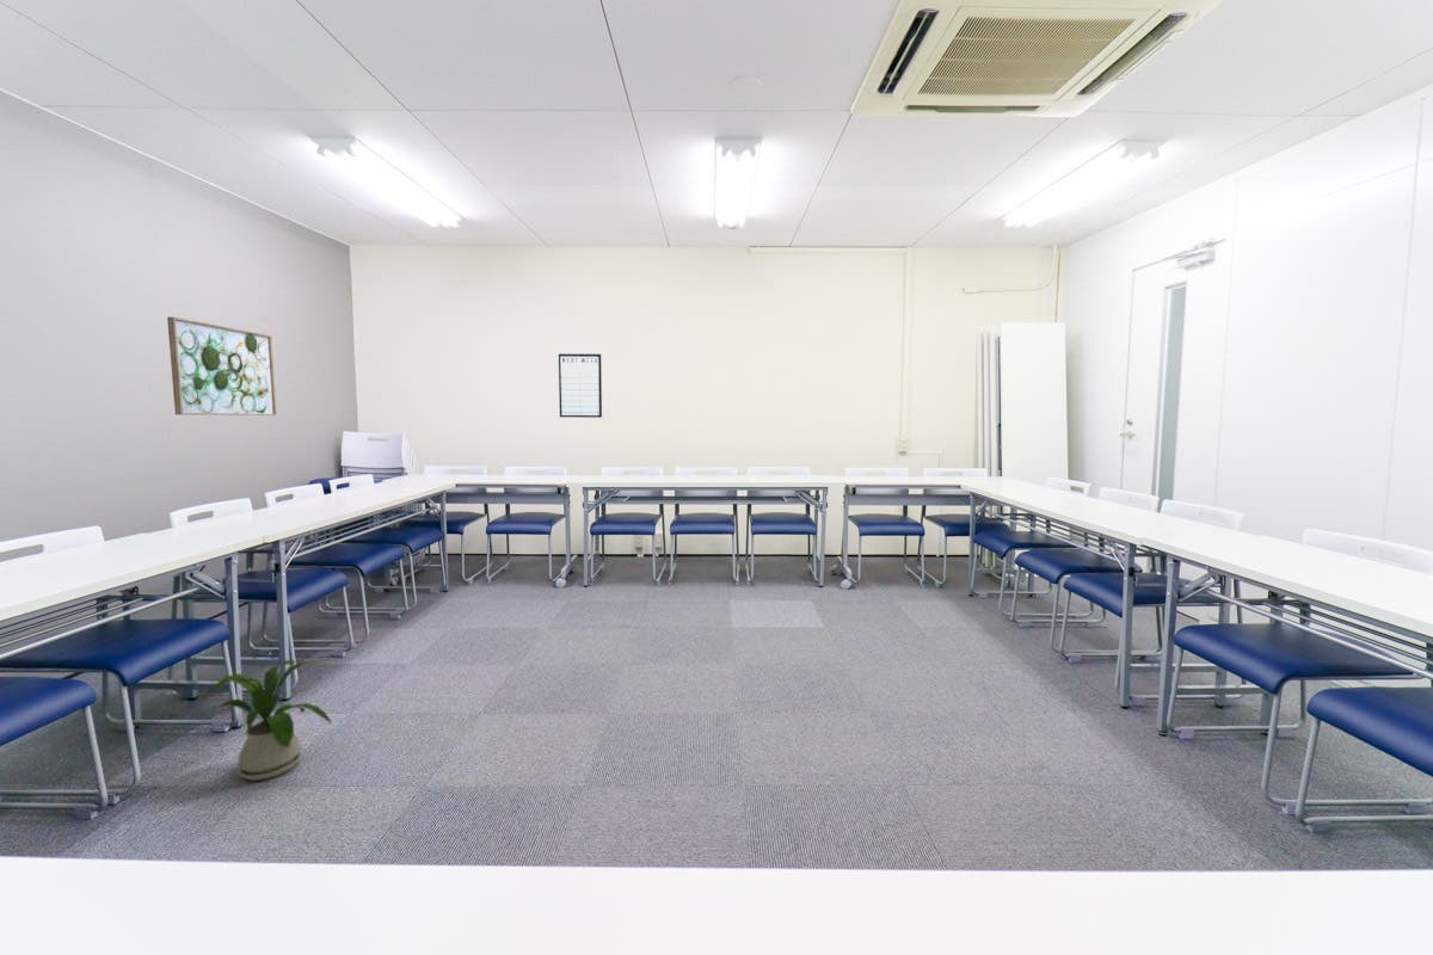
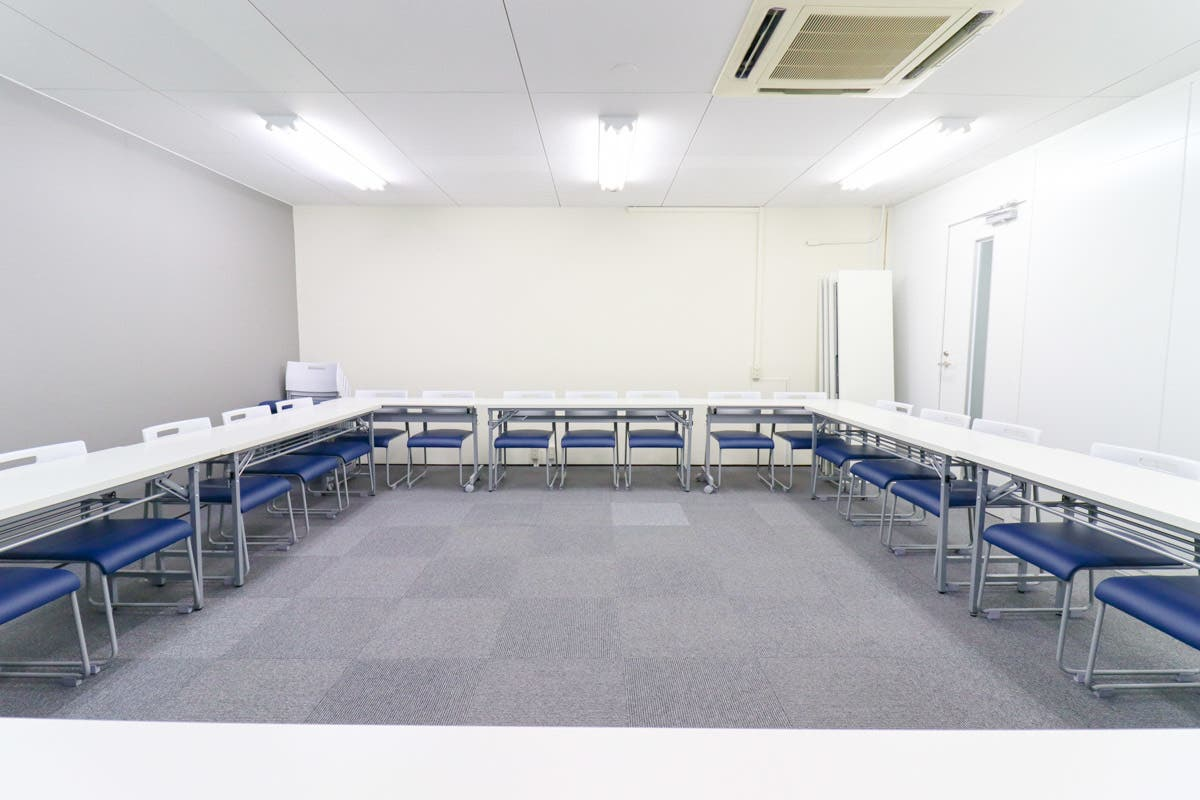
- house plant (269, 707)
- writing board (580, 386)
- wall art (229, 371)
